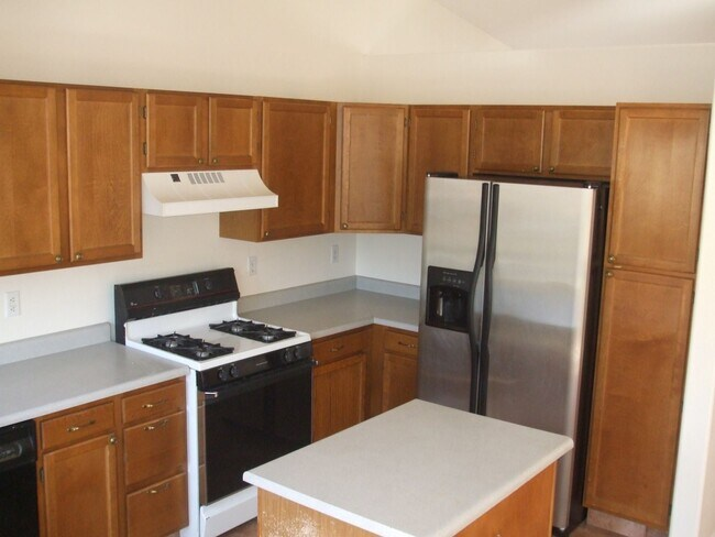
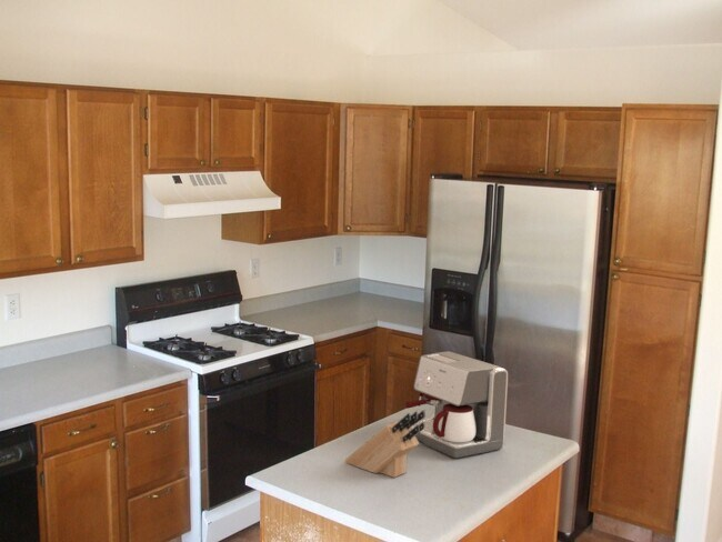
+ knife block (387, 436)
+ coffee maker (455, 401)
